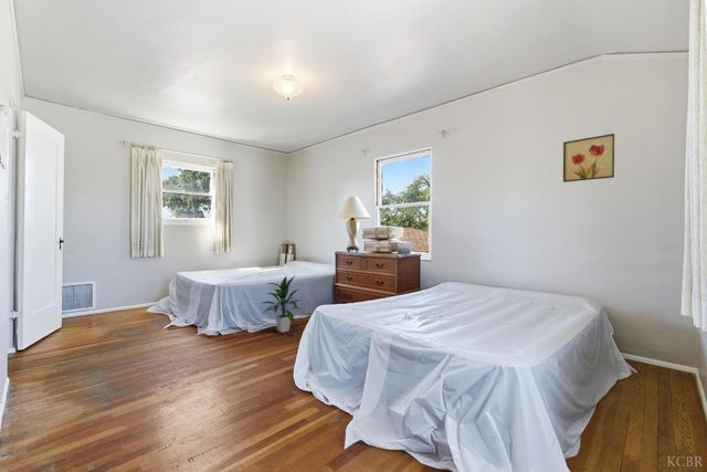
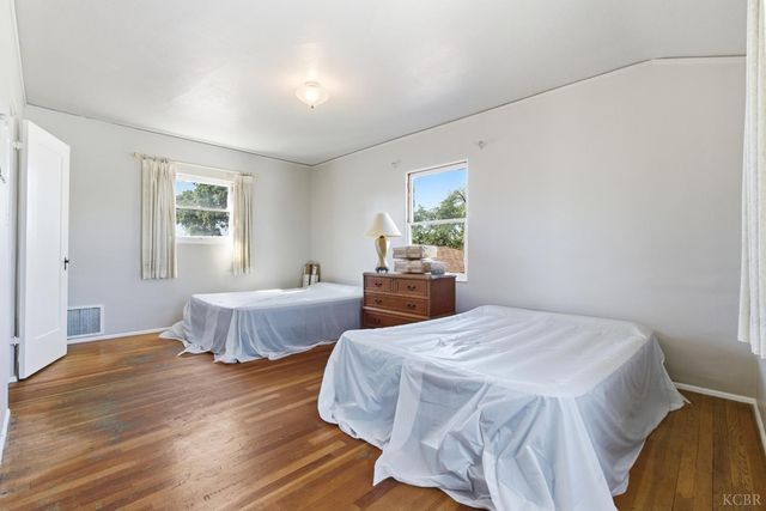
- wall art (588, 159)
- indoor plant (283, 303)
